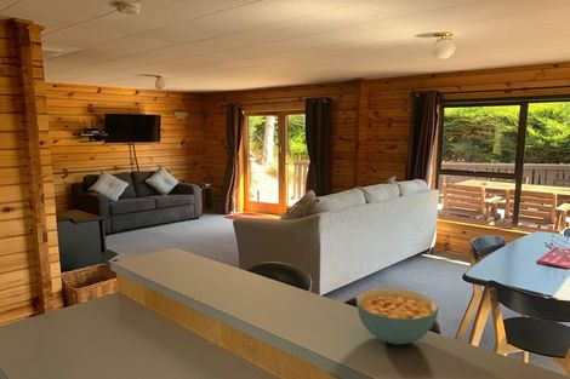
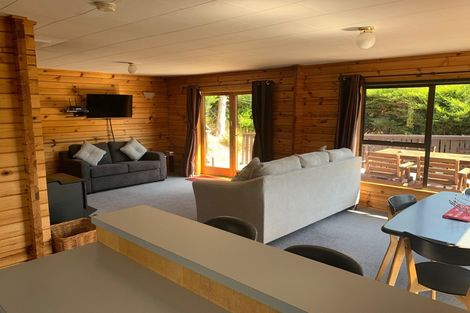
- cereal bowl (395, 320)
